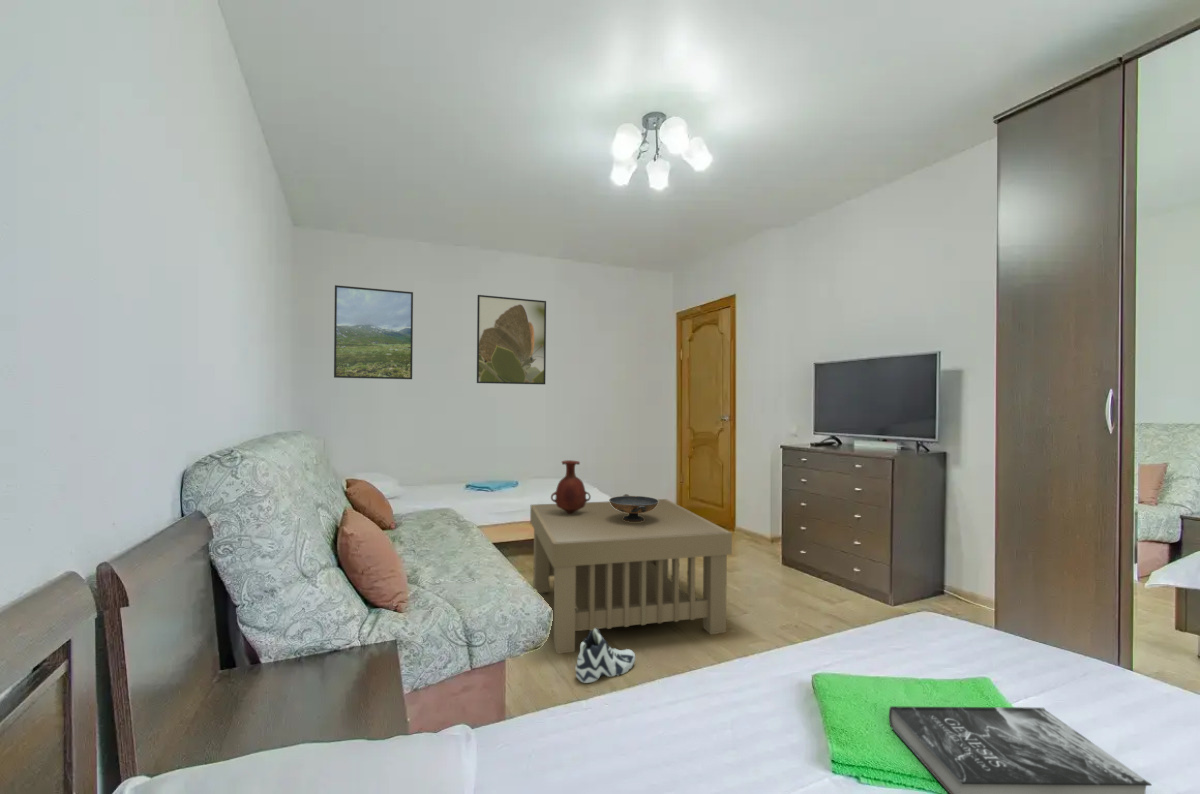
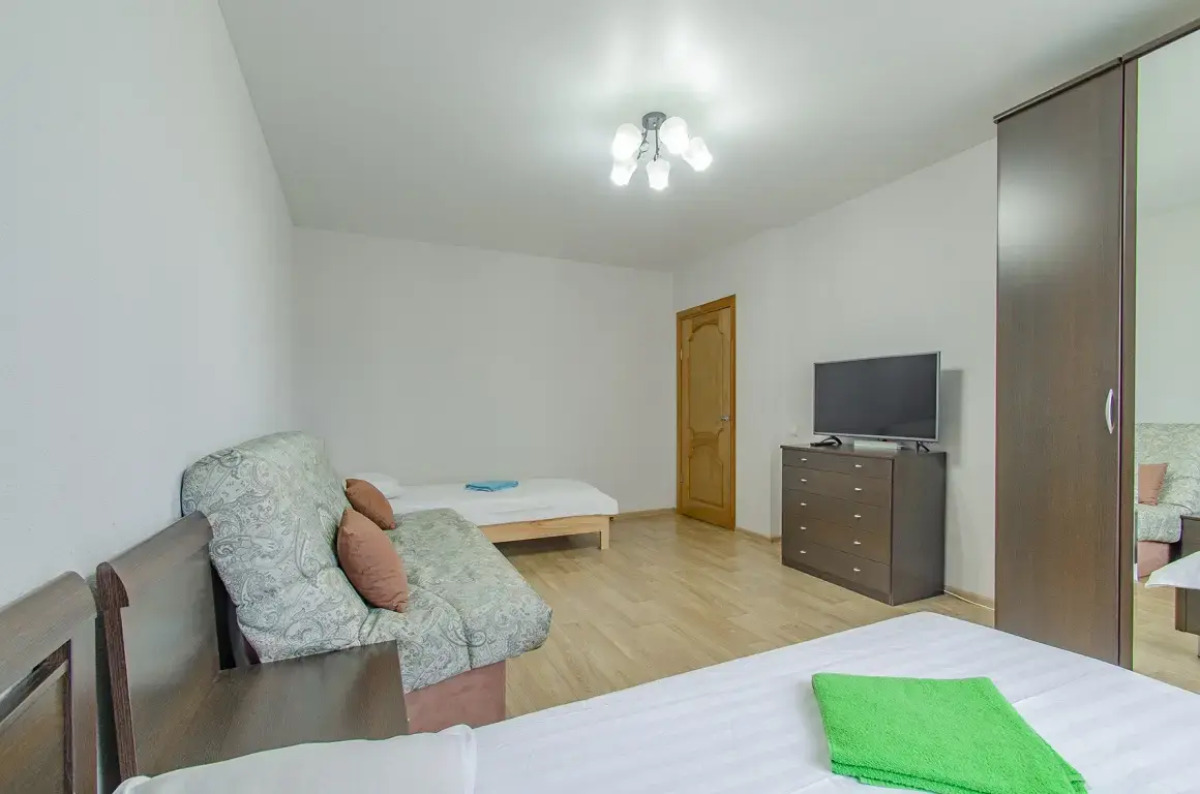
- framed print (374, 333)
- vase (570, 487)
- sneaker (606, 648)
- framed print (512, 340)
- coffee table (619, 563)
- book (1005, 750)
- decorative bowl (633, 509)
